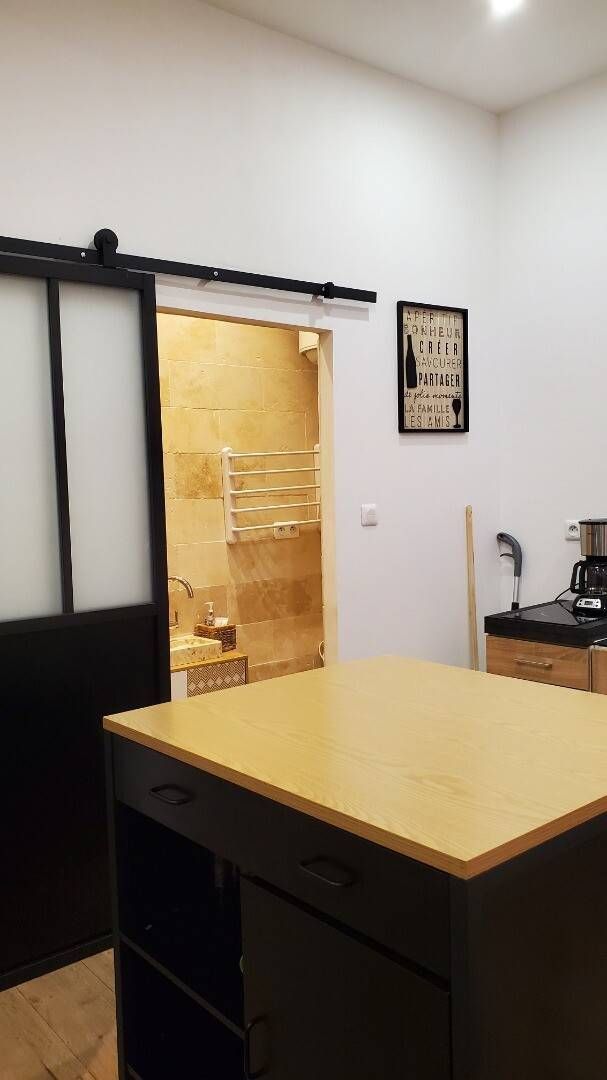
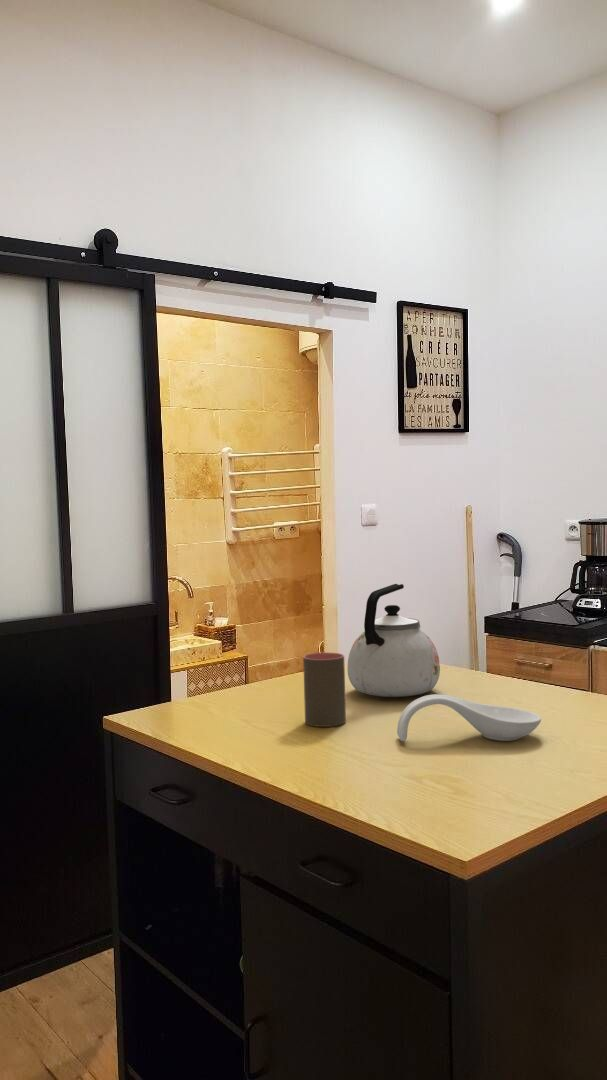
+ cup (324, 688)
+ spoon rest (469, 716)
+ kettle (393, 638)
